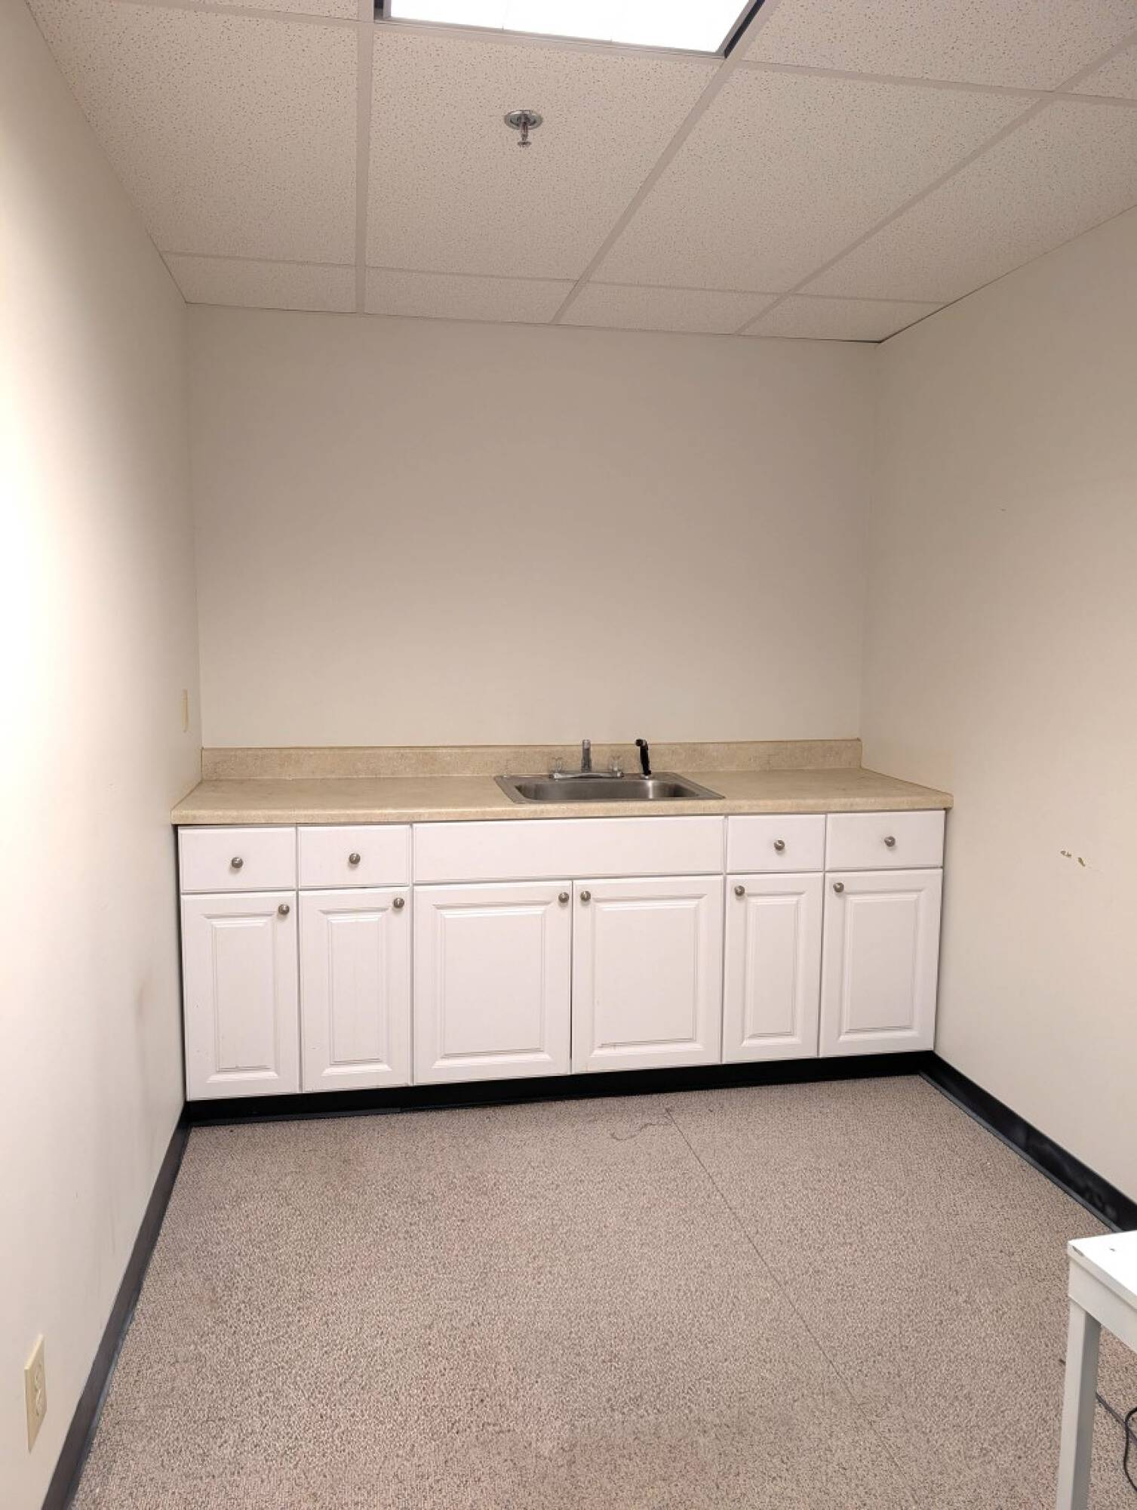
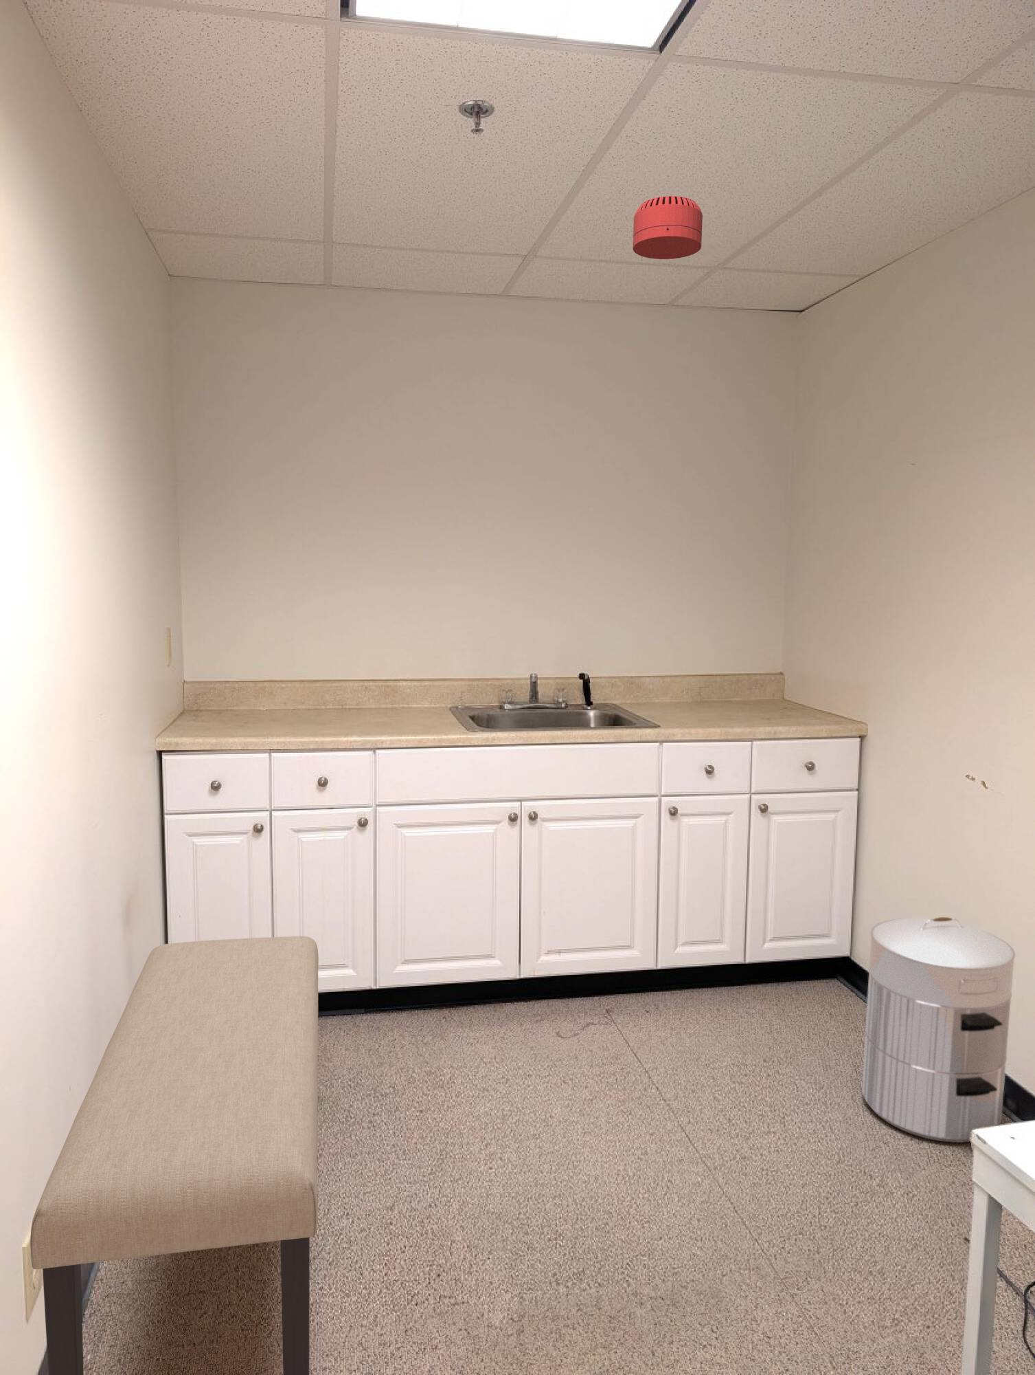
+ bench (215, 1127)
+ smoke detector (668, 227)
+ waste bin (935, 1014)
